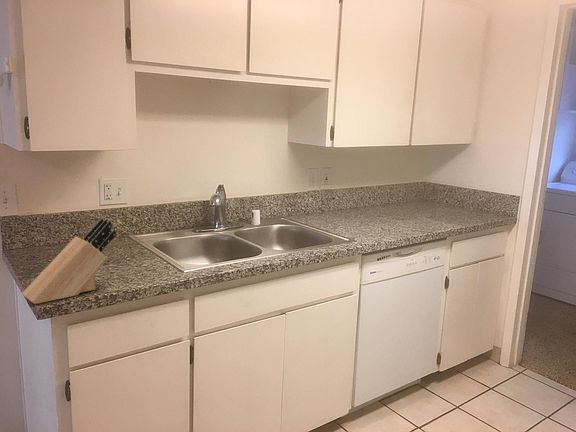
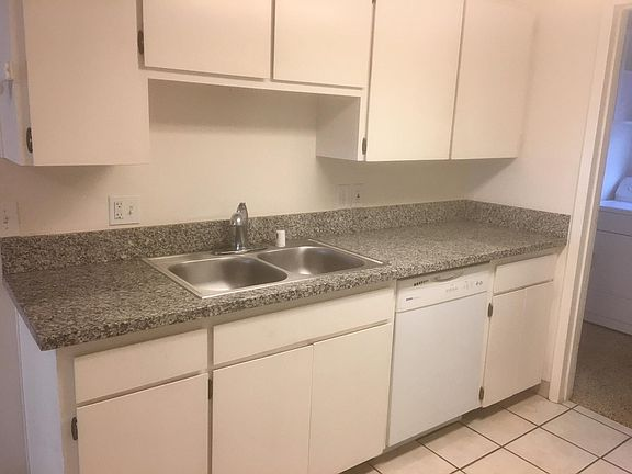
- knife block (72, 257)
